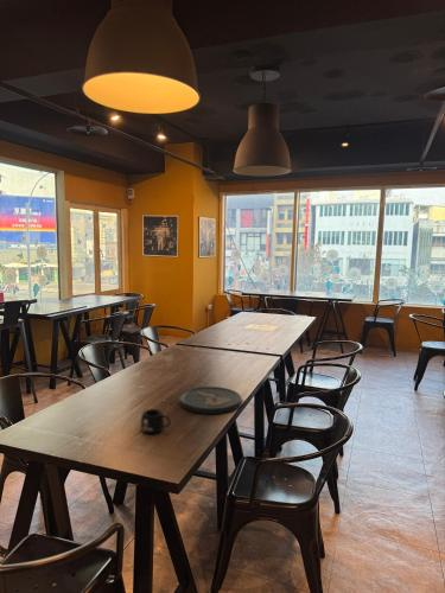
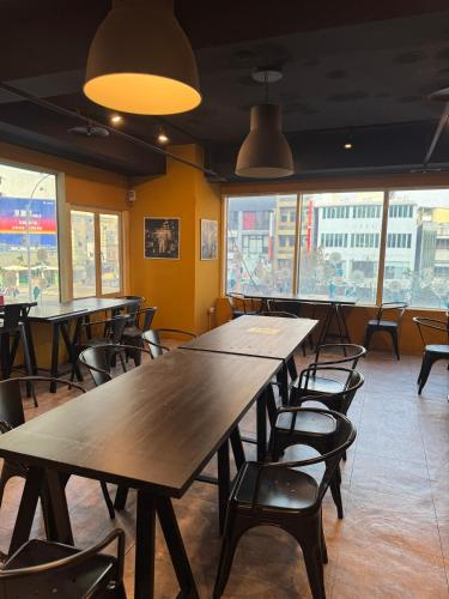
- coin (210, 398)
- mug (155, 421)
